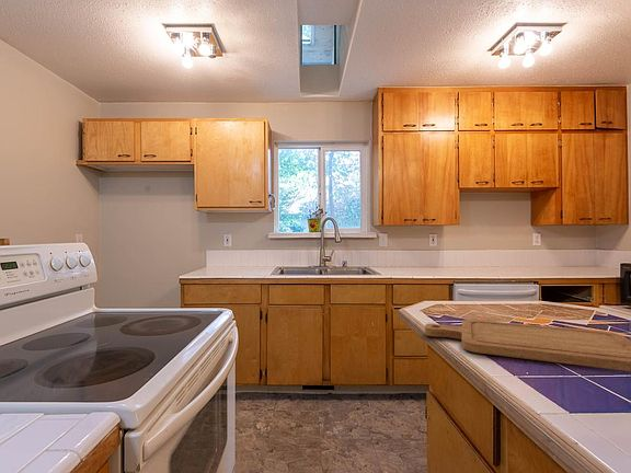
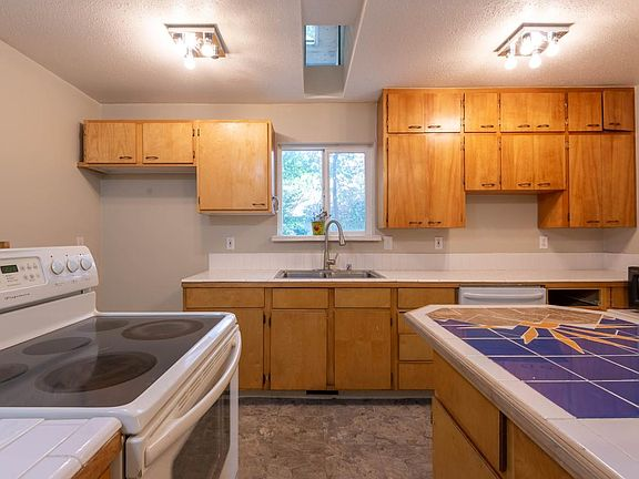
- chopping board (520, 338)
